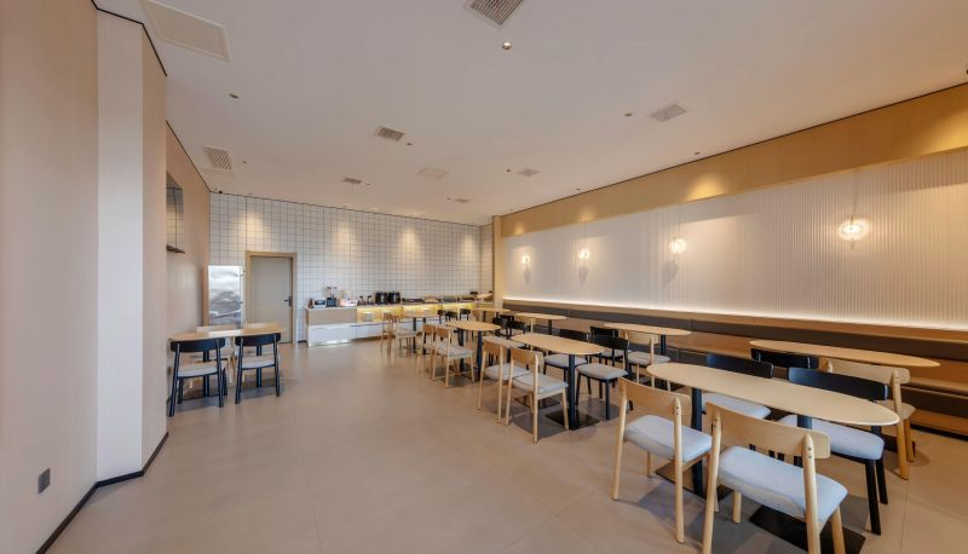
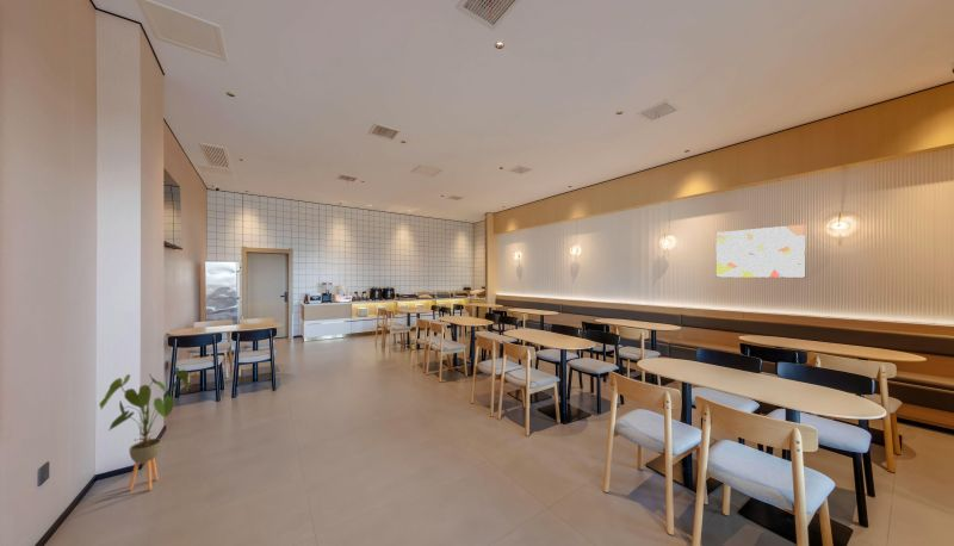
+ wall art (756, 253)
+ house plant (143, 428)
